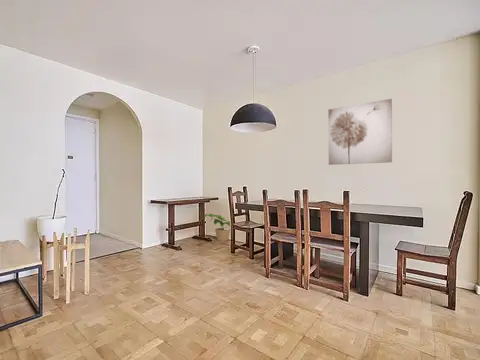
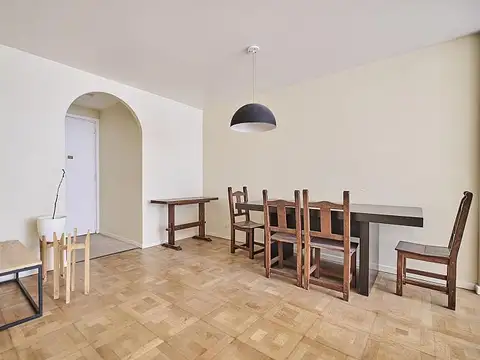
- potted plant (217, 228)
- wall art (358, 134)
